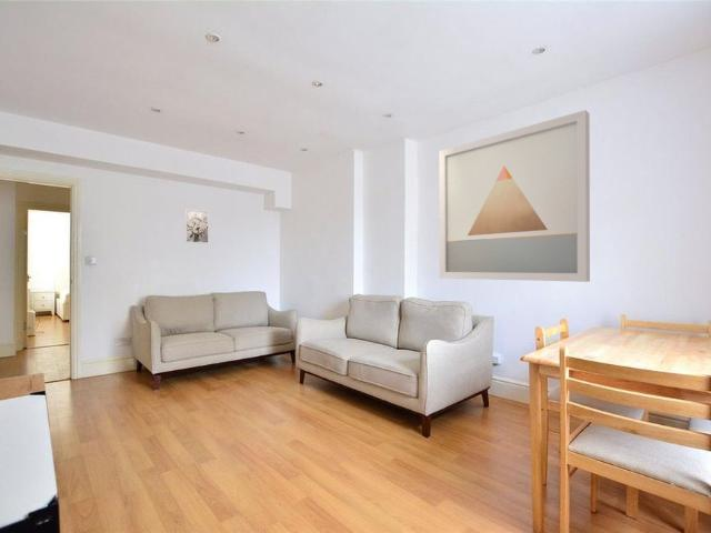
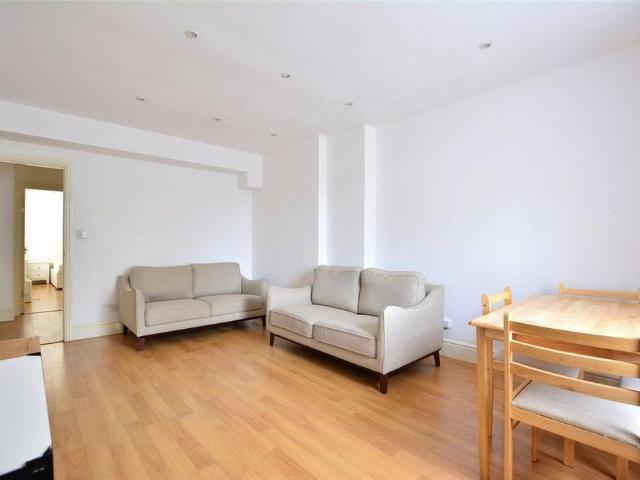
- wall art (197, 227)
- wall art (503, 207)
